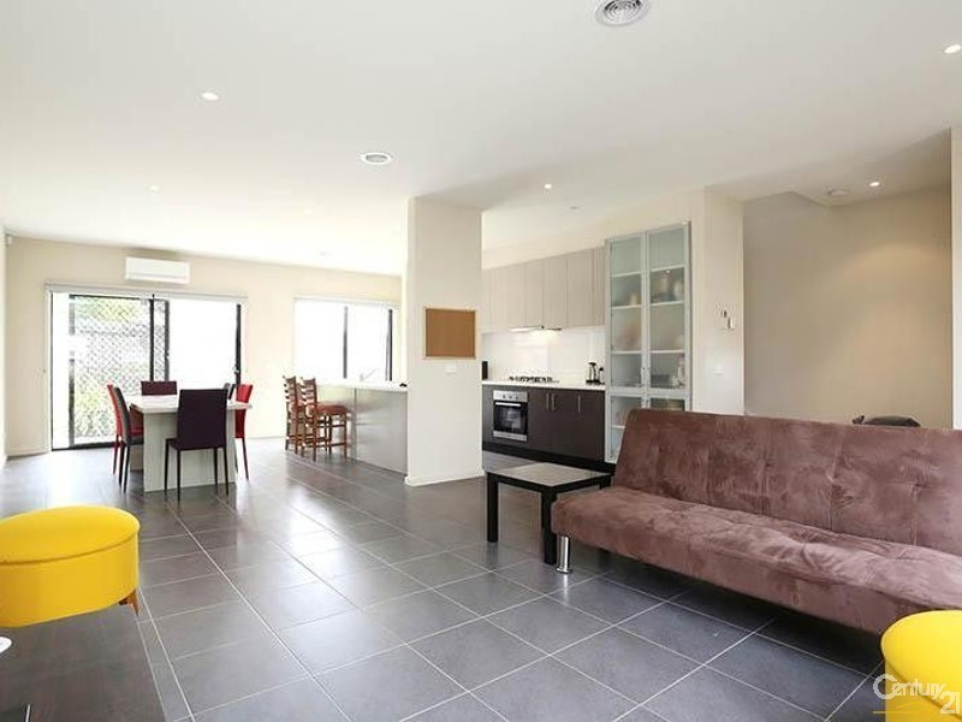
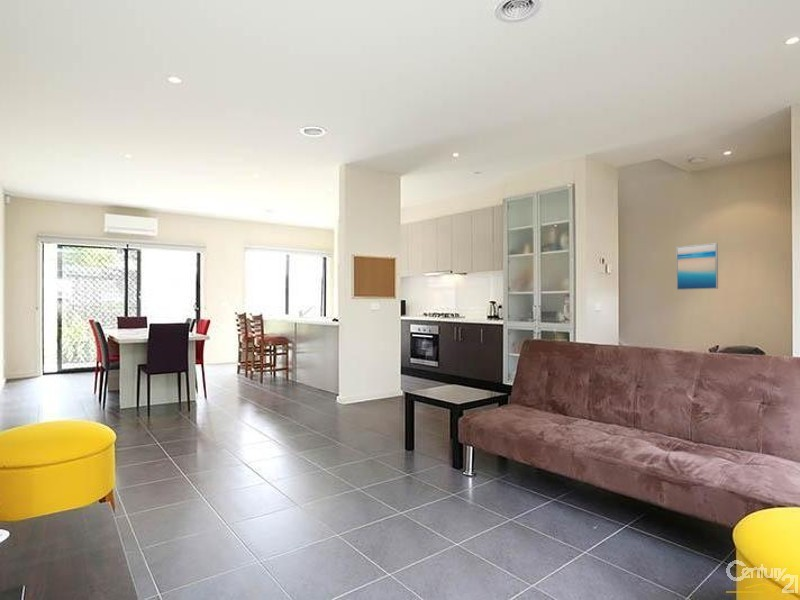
+ wall art (696, 267)
